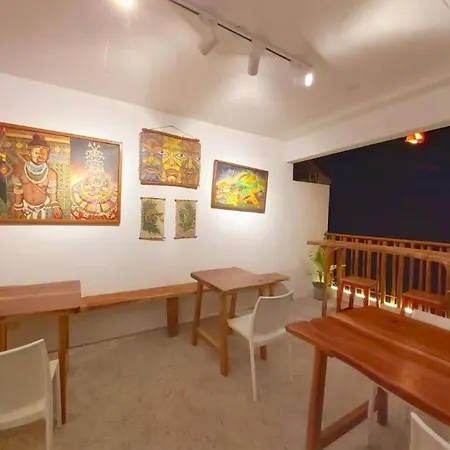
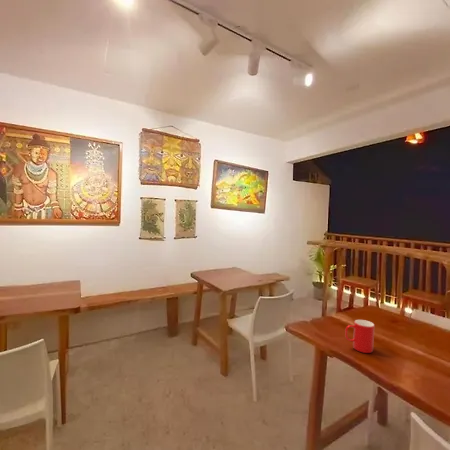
+ cup (359, 335)
